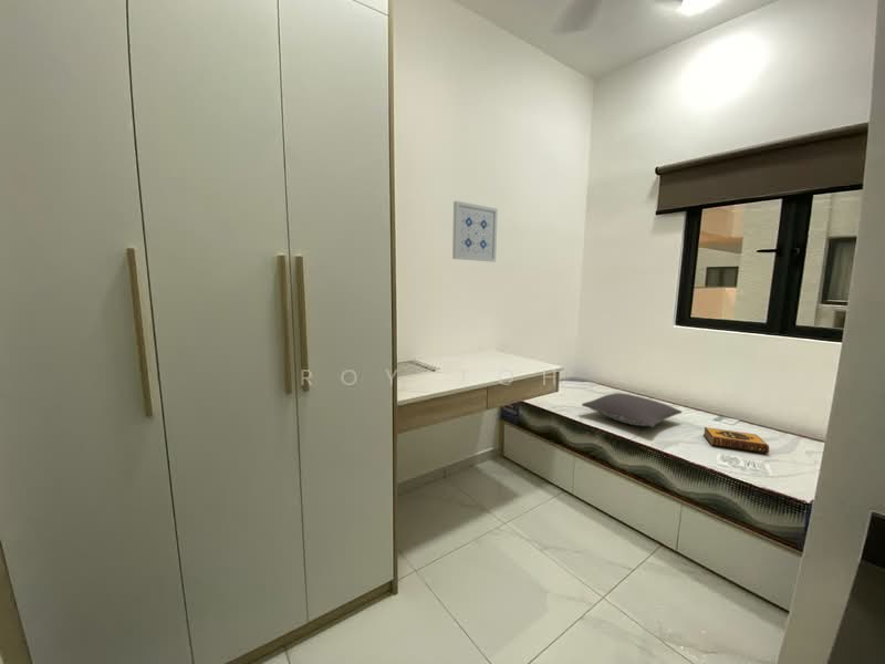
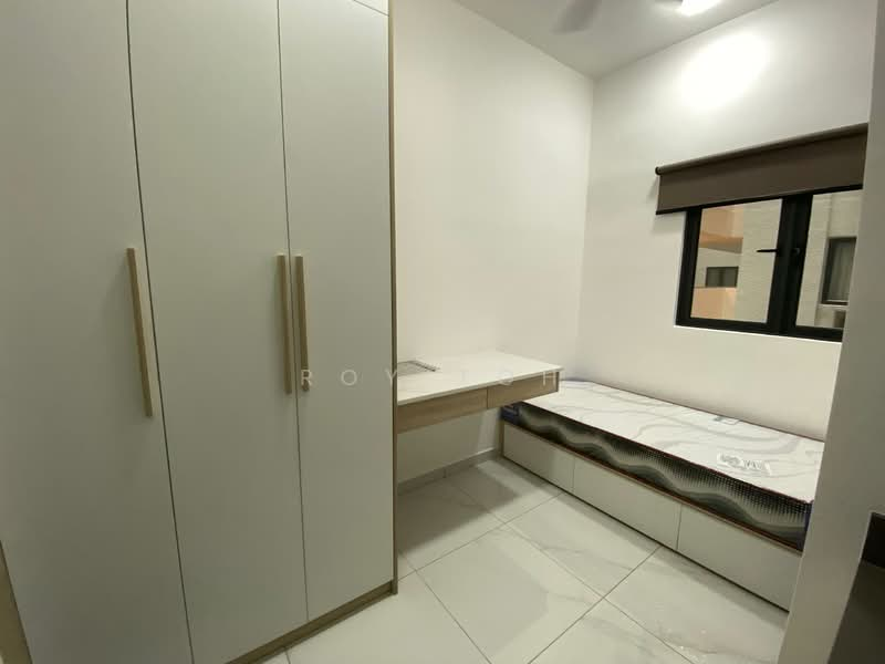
- wall art (476, 232)
- pillow (631, 407)
- hardback book (733, 439)
